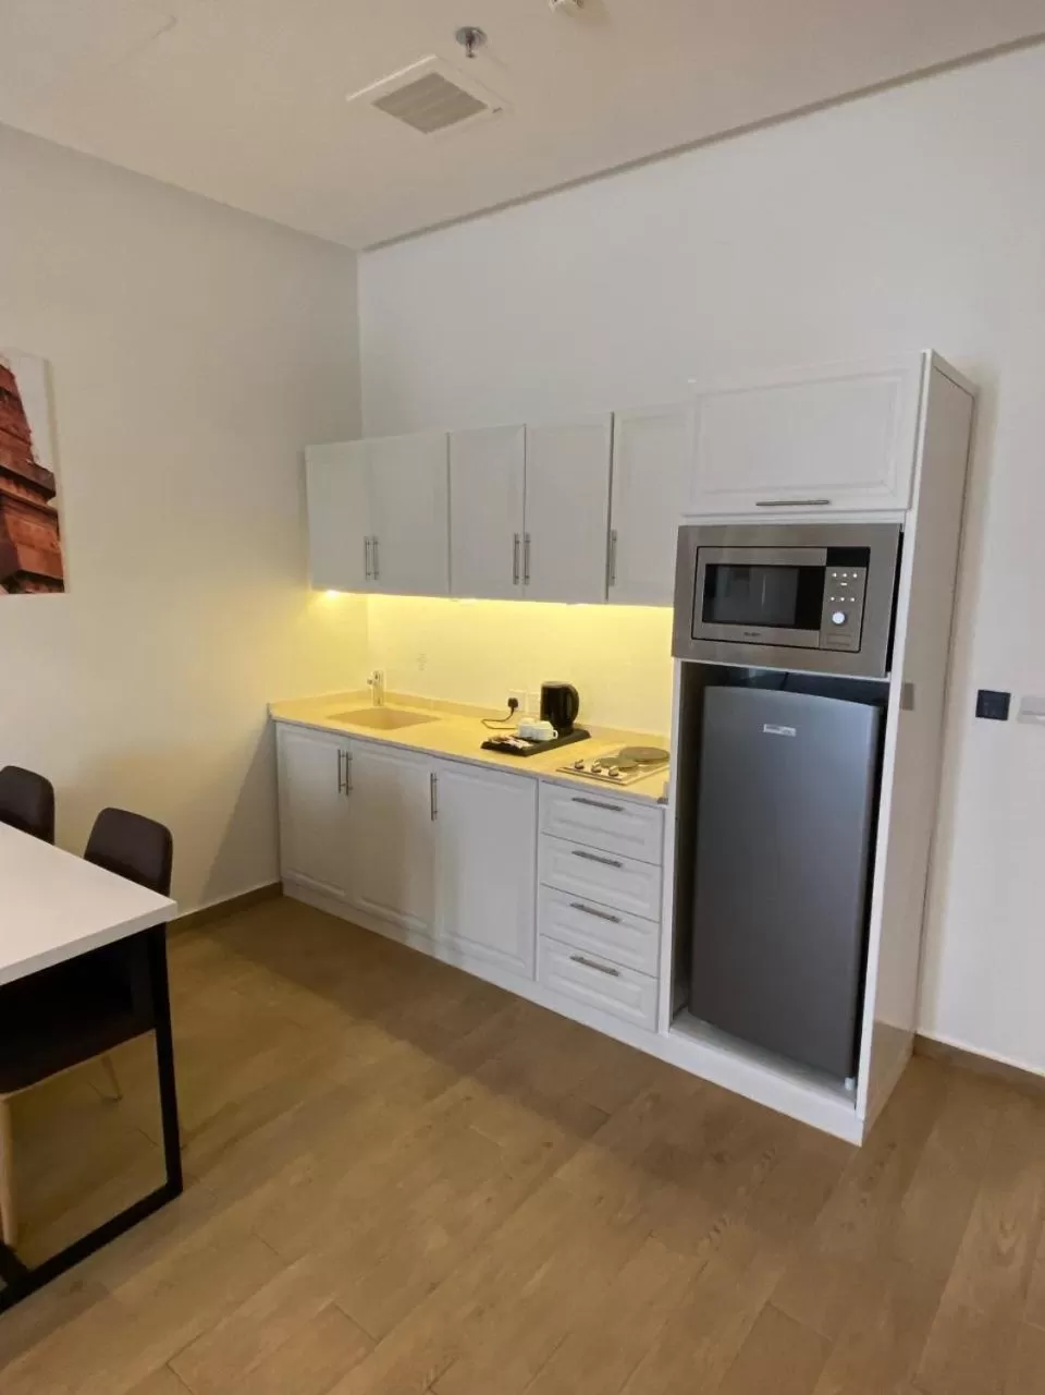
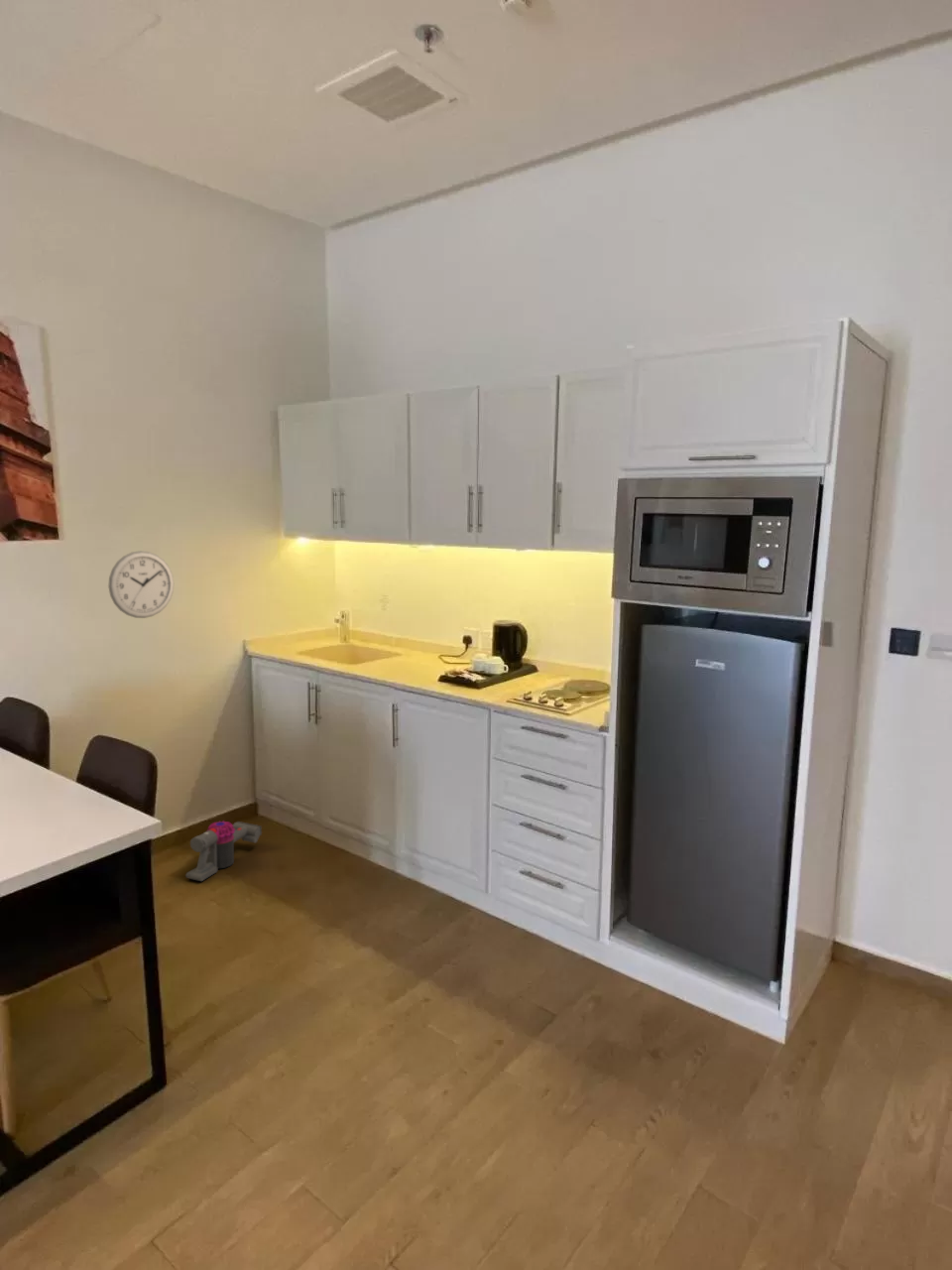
+ wall clock (143, 584)
+ vacuum cleaner (222, 842)
